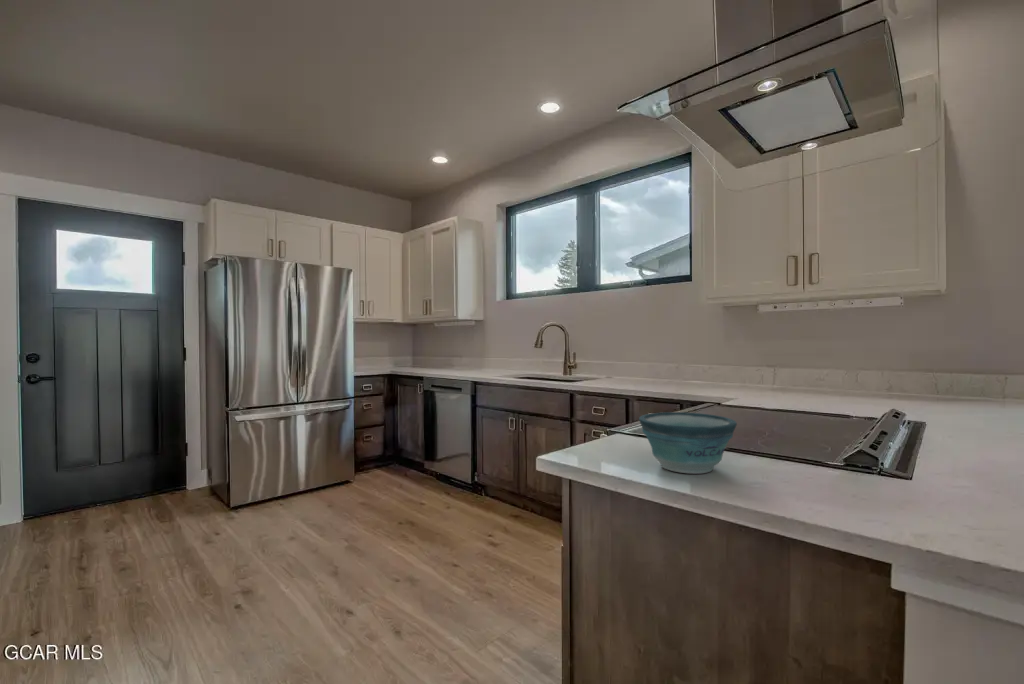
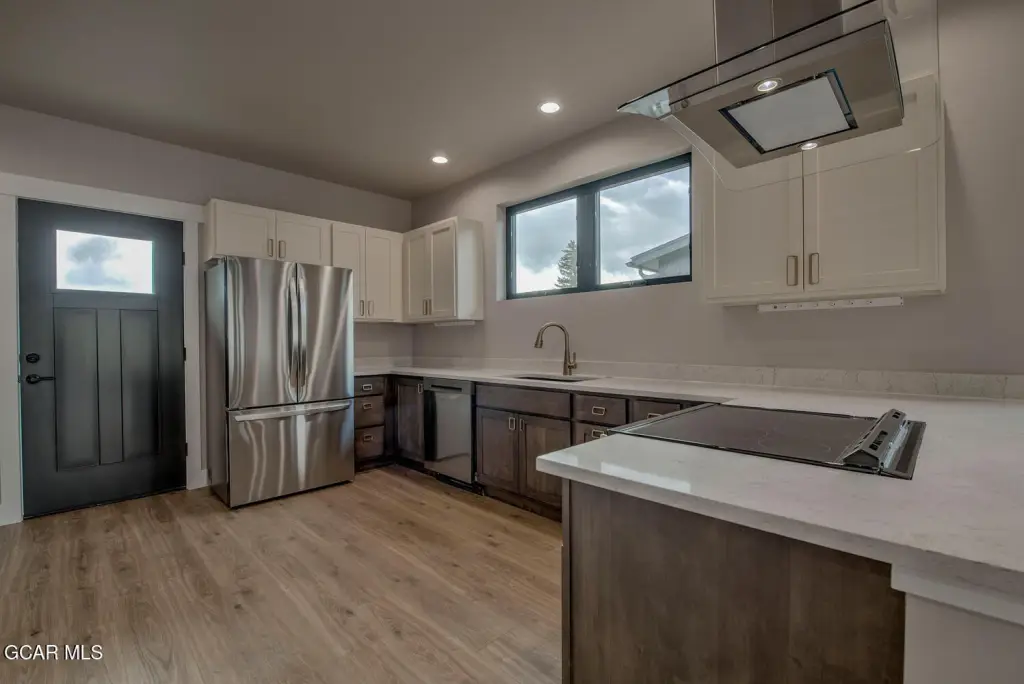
- bowl (686, 442)
